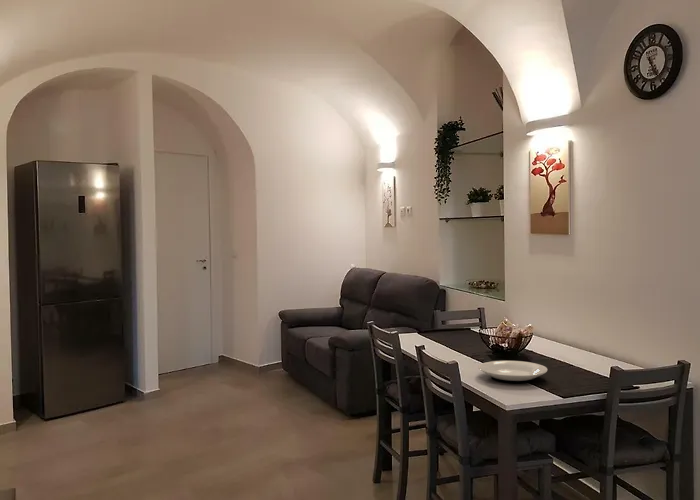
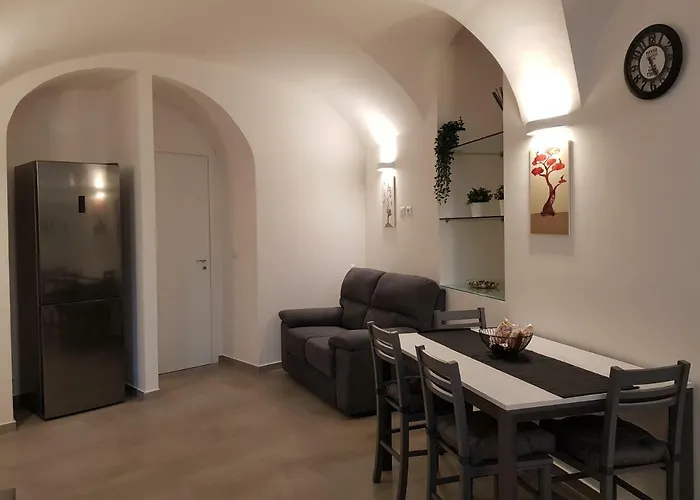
- plate (512, 372)
